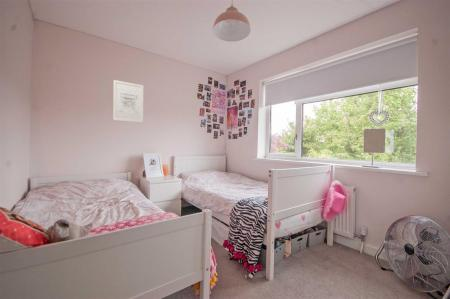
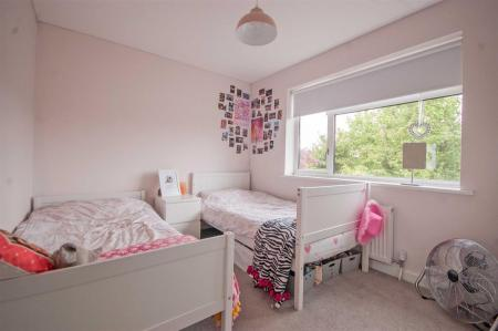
- wall art (128, 102)
